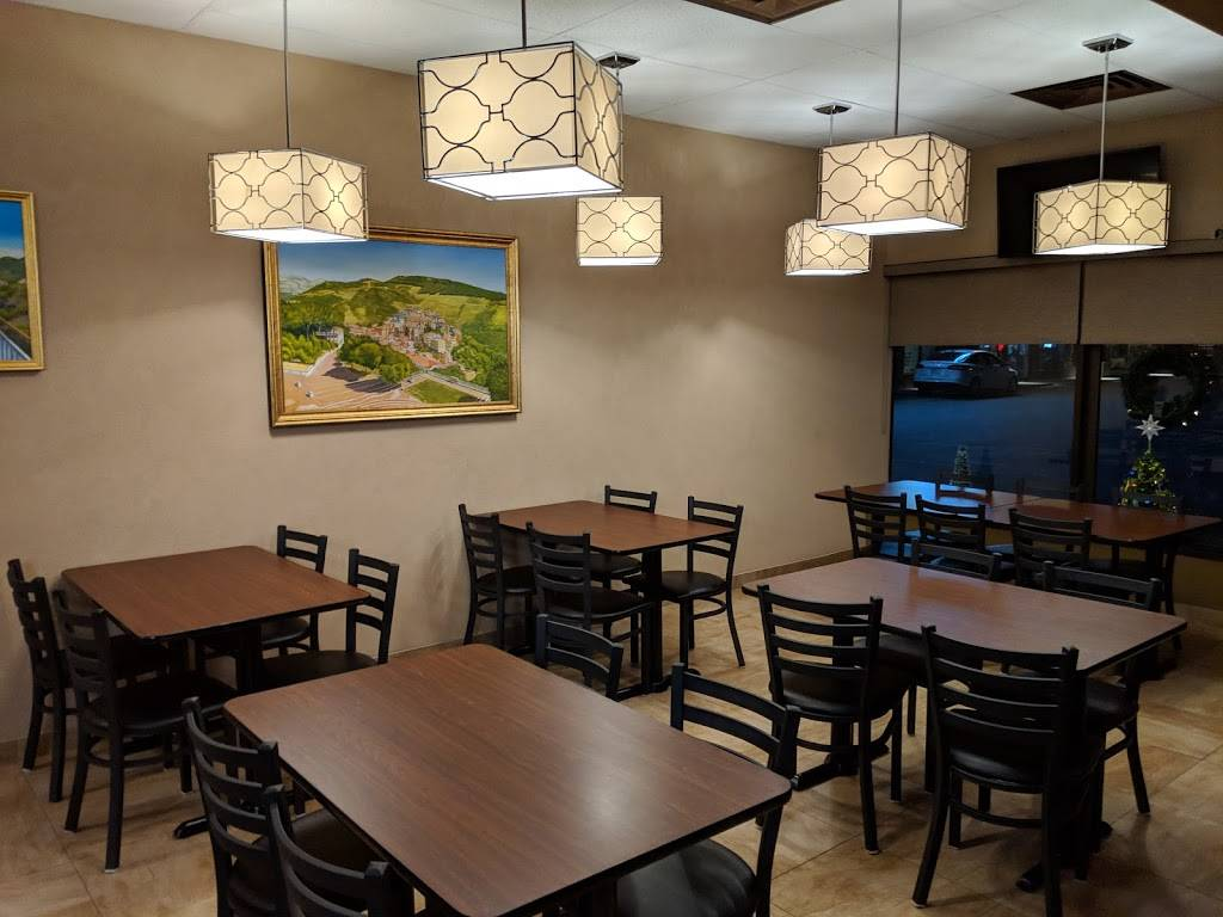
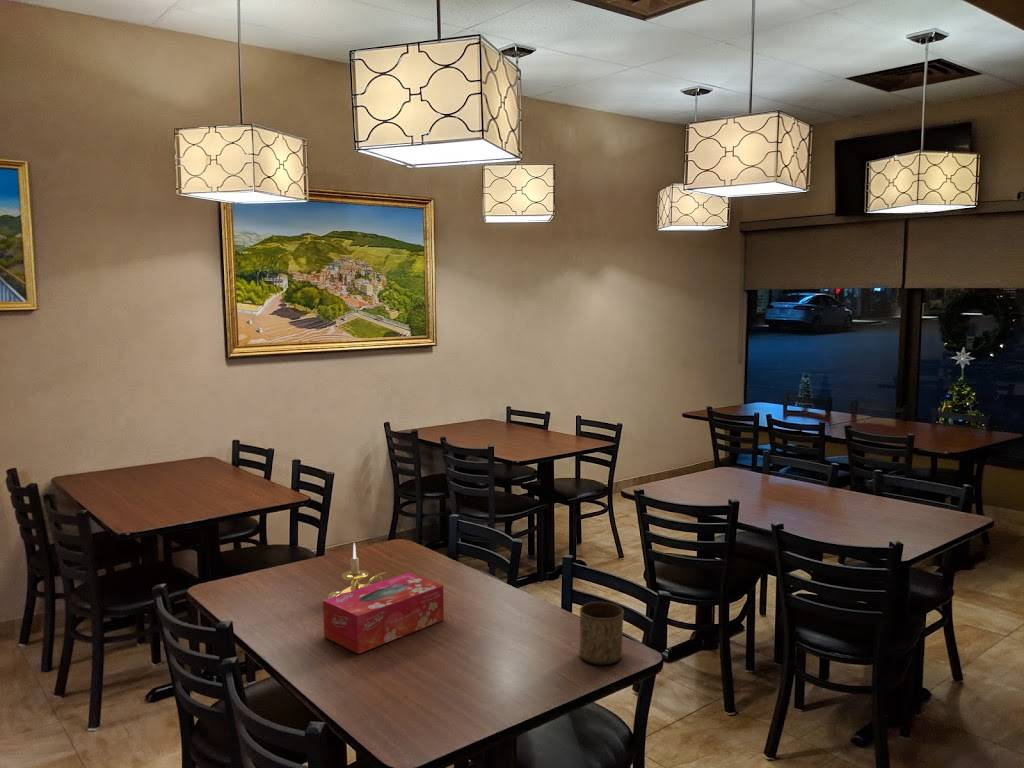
+ cup (601, 633)
+ tissue box (385, 610)
+ candle holder (358, 570)
